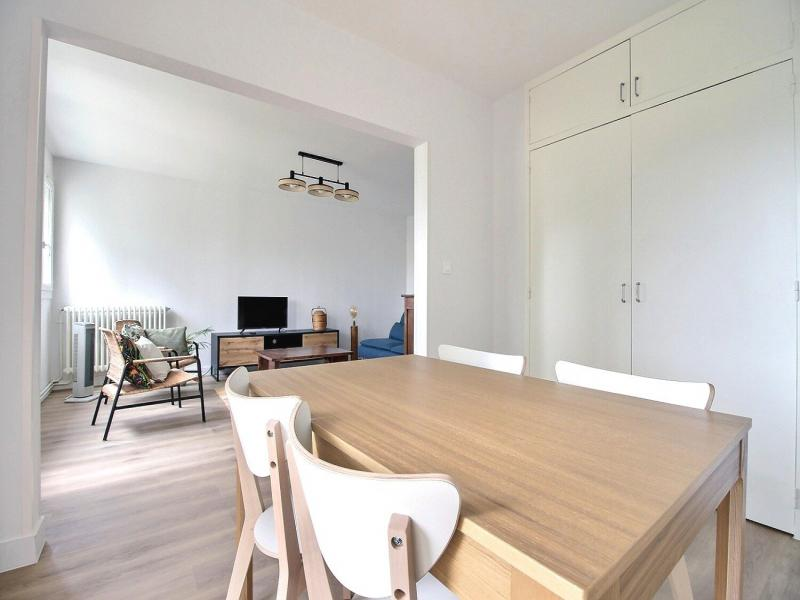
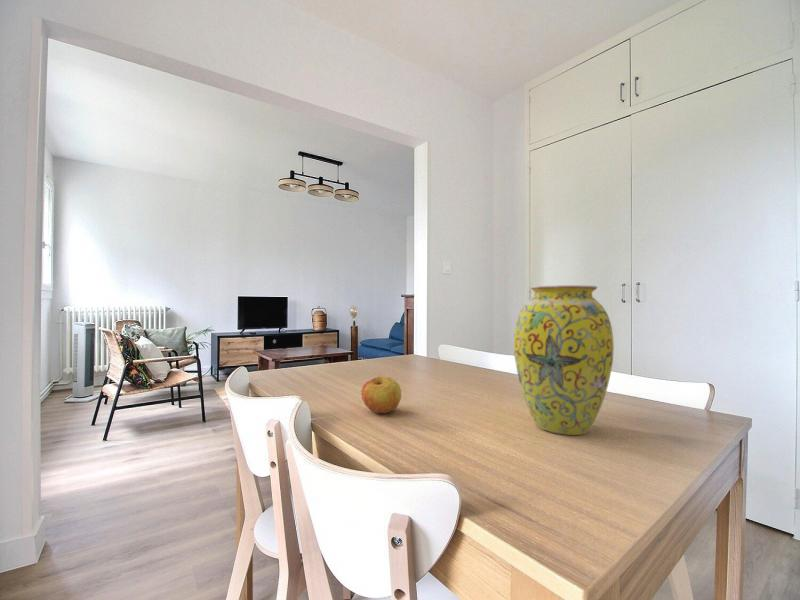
+ apple (381, 394)
+ vase (561, 356)
